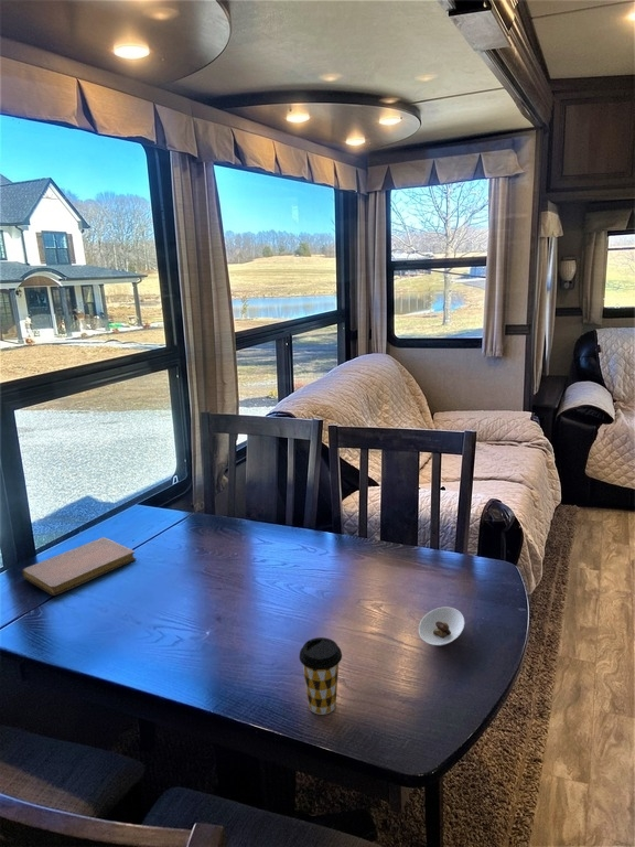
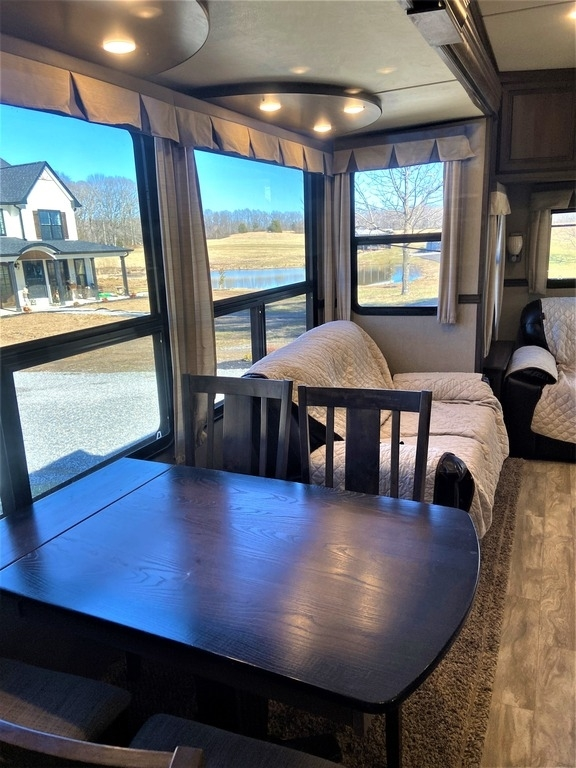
- saucer (441, 629)
- notebook (79, 564)
- coffee cup (321, 676)
